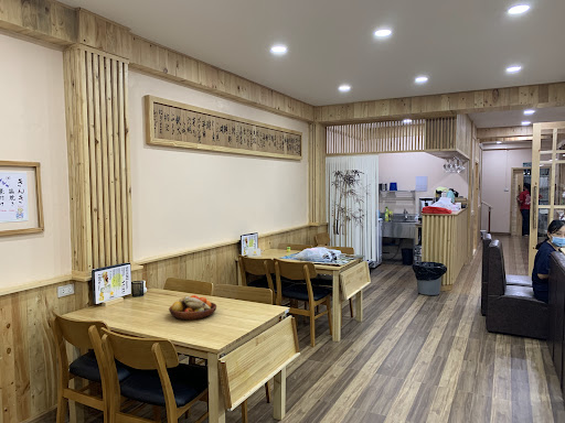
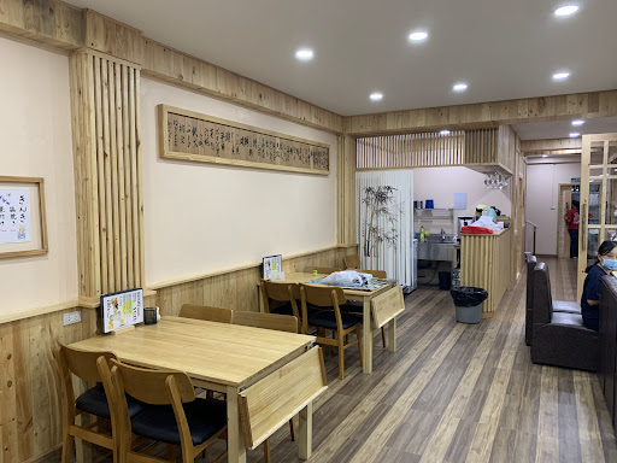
- fruit bowl (193, 304)
